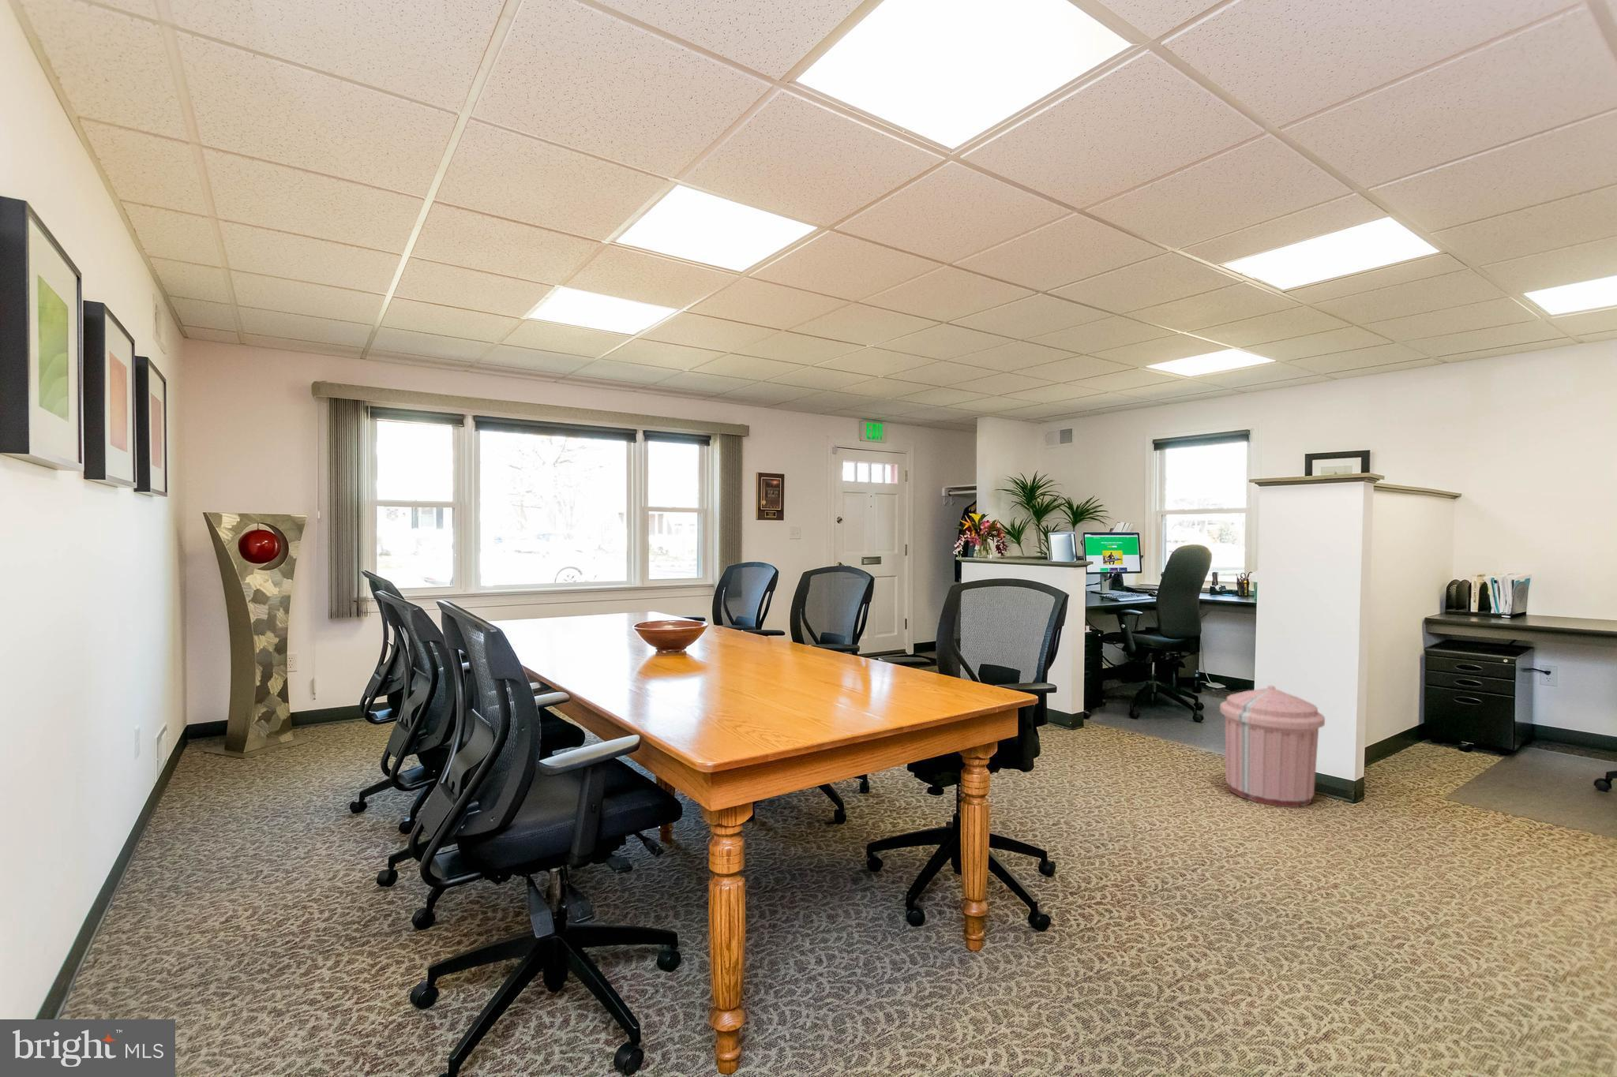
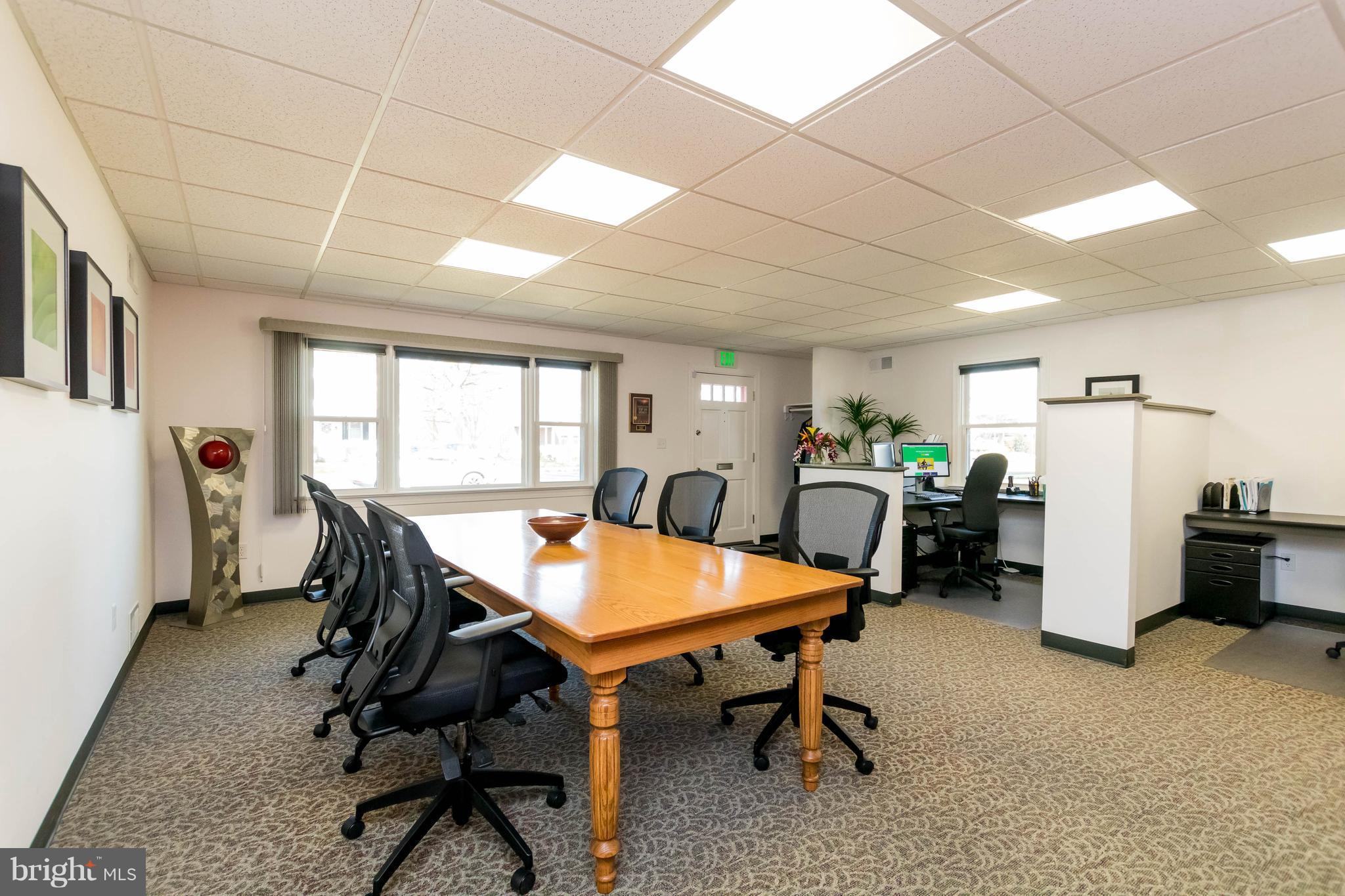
- trash can (1270, 739)
